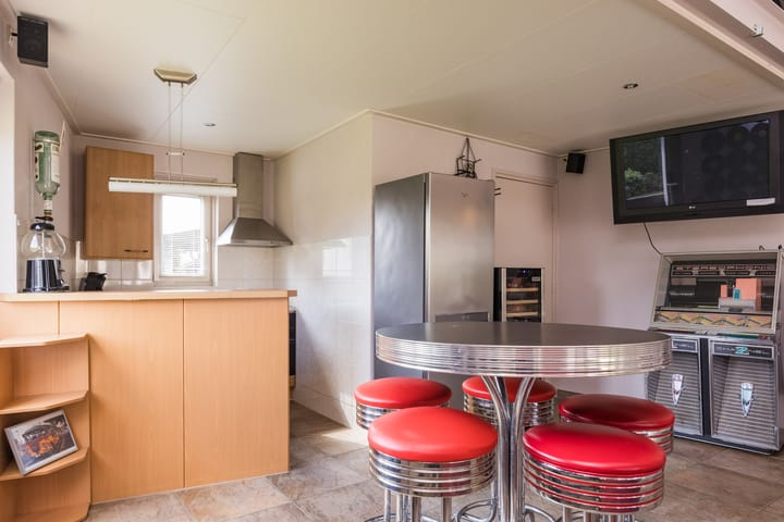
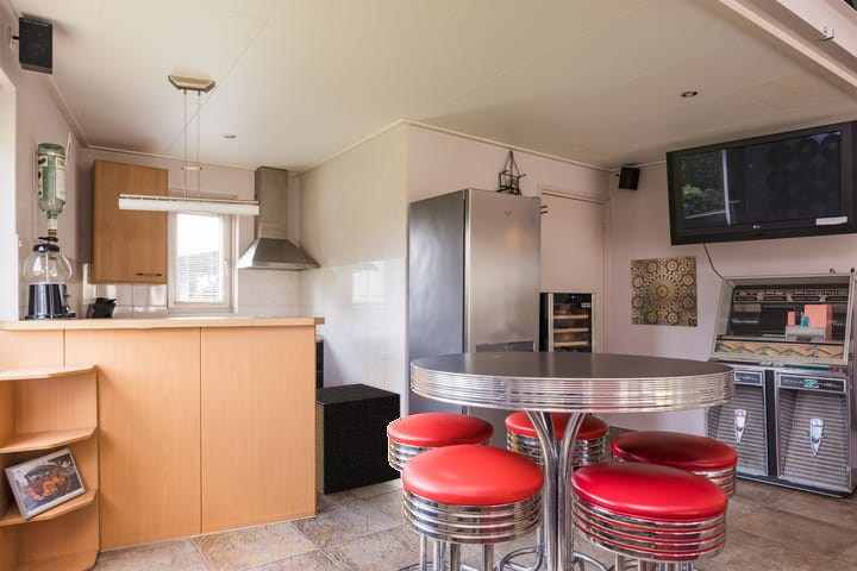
+ waste bin (344, 433)
+ wall art (662, 291)
